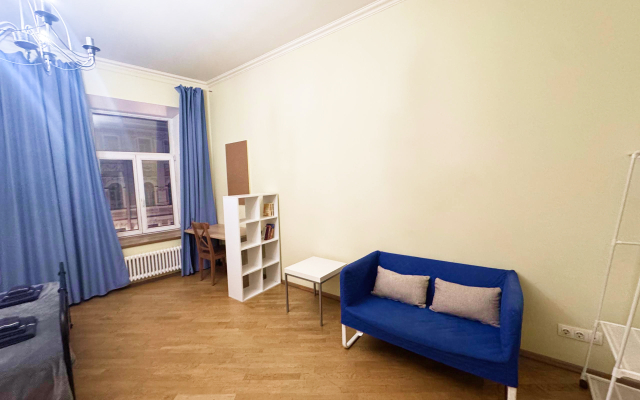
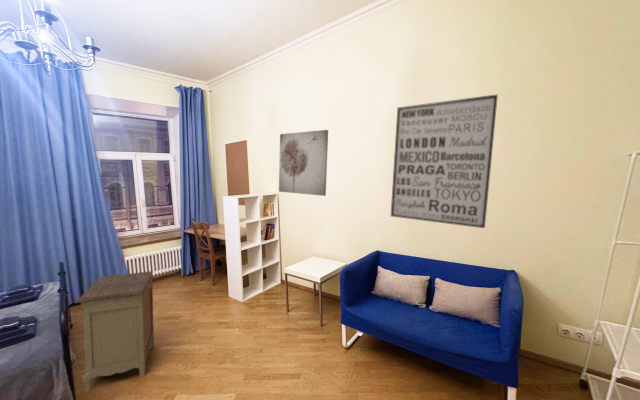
+ wall art (301, 163)
+ wall art (437, 163)
+ nightstand (116, 326)
